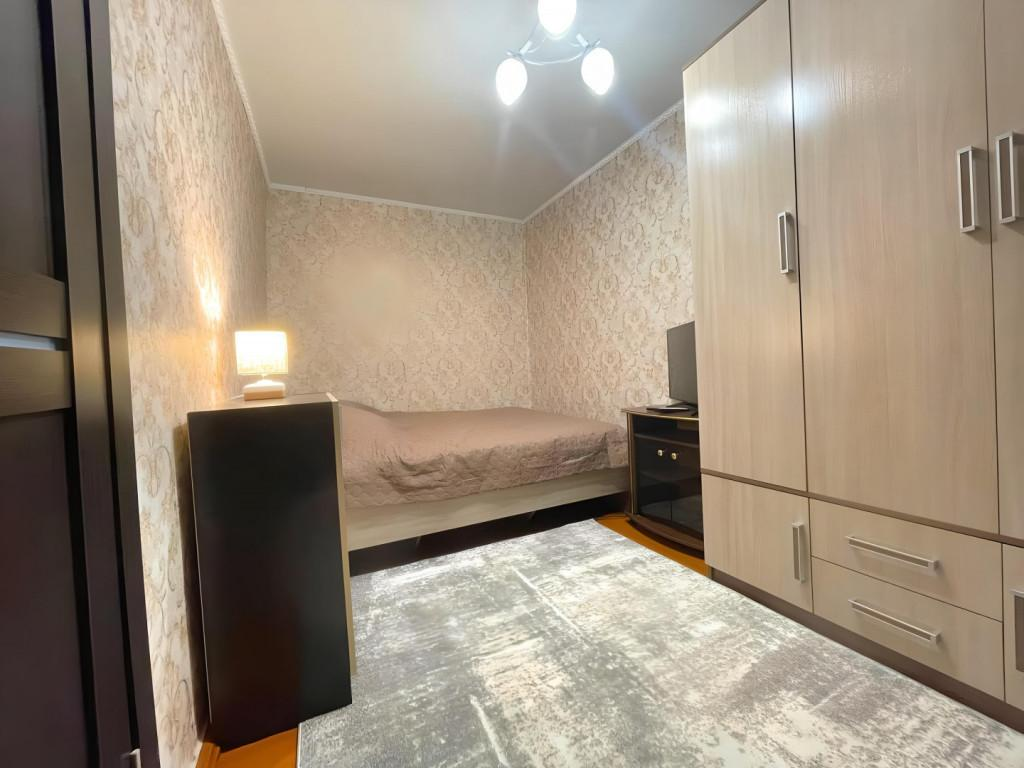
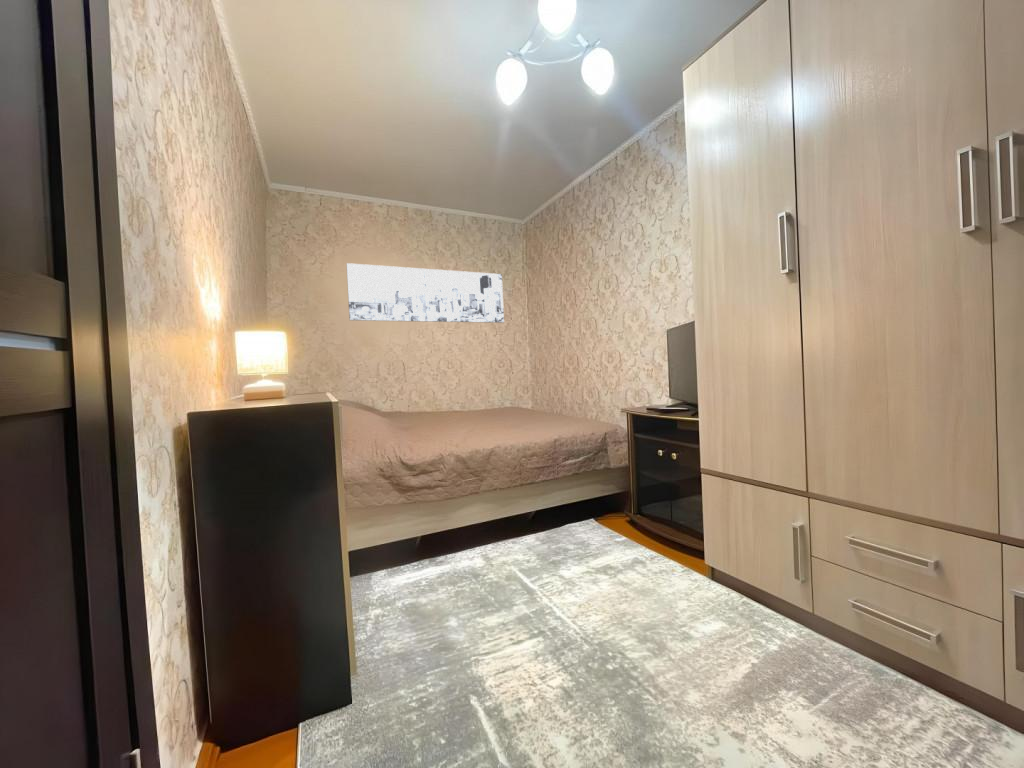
+ wall art (431, 295)
